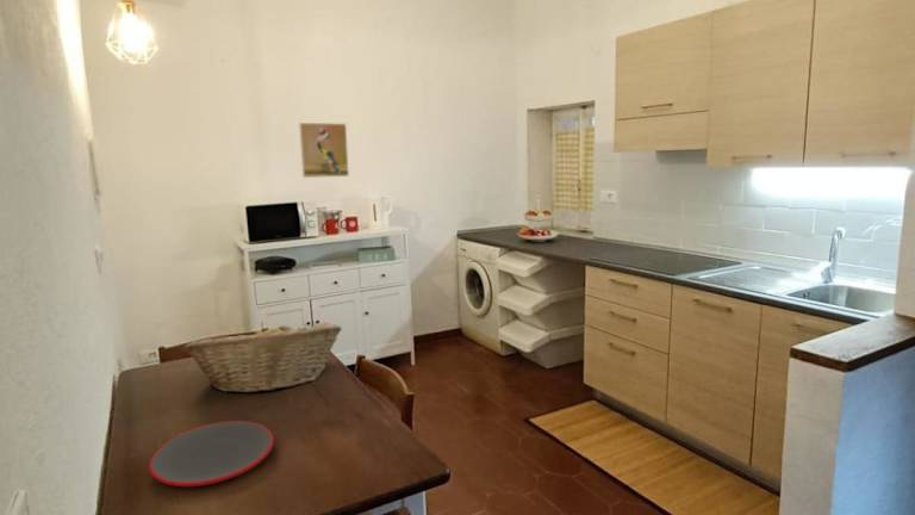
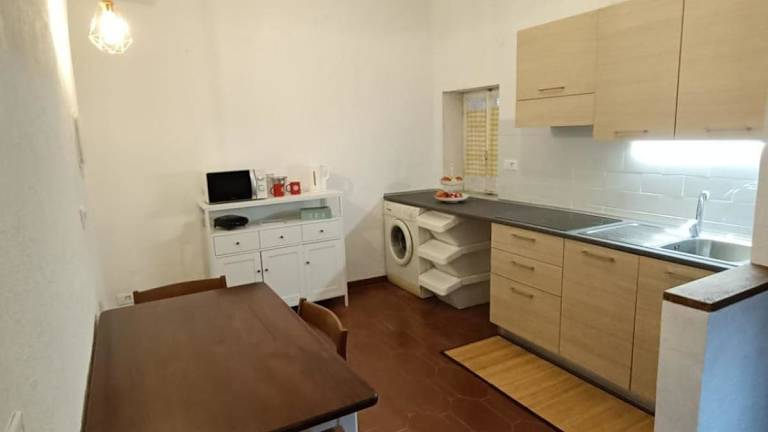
- plate (213, 453)
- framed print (324, 150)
- fruit basket (266, 349)
